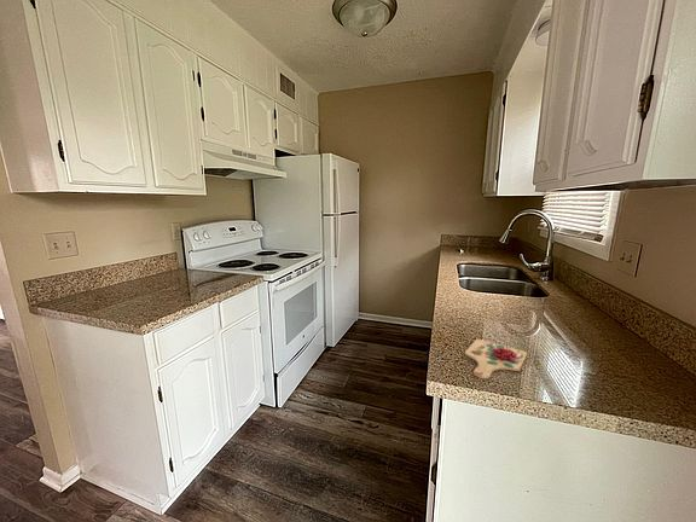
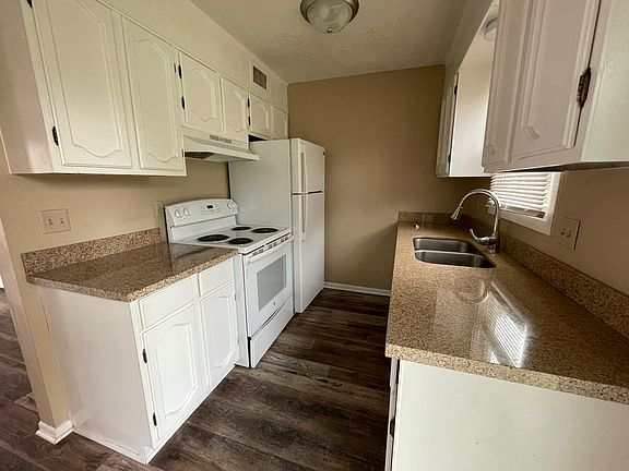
- cutting board (491, 356)
